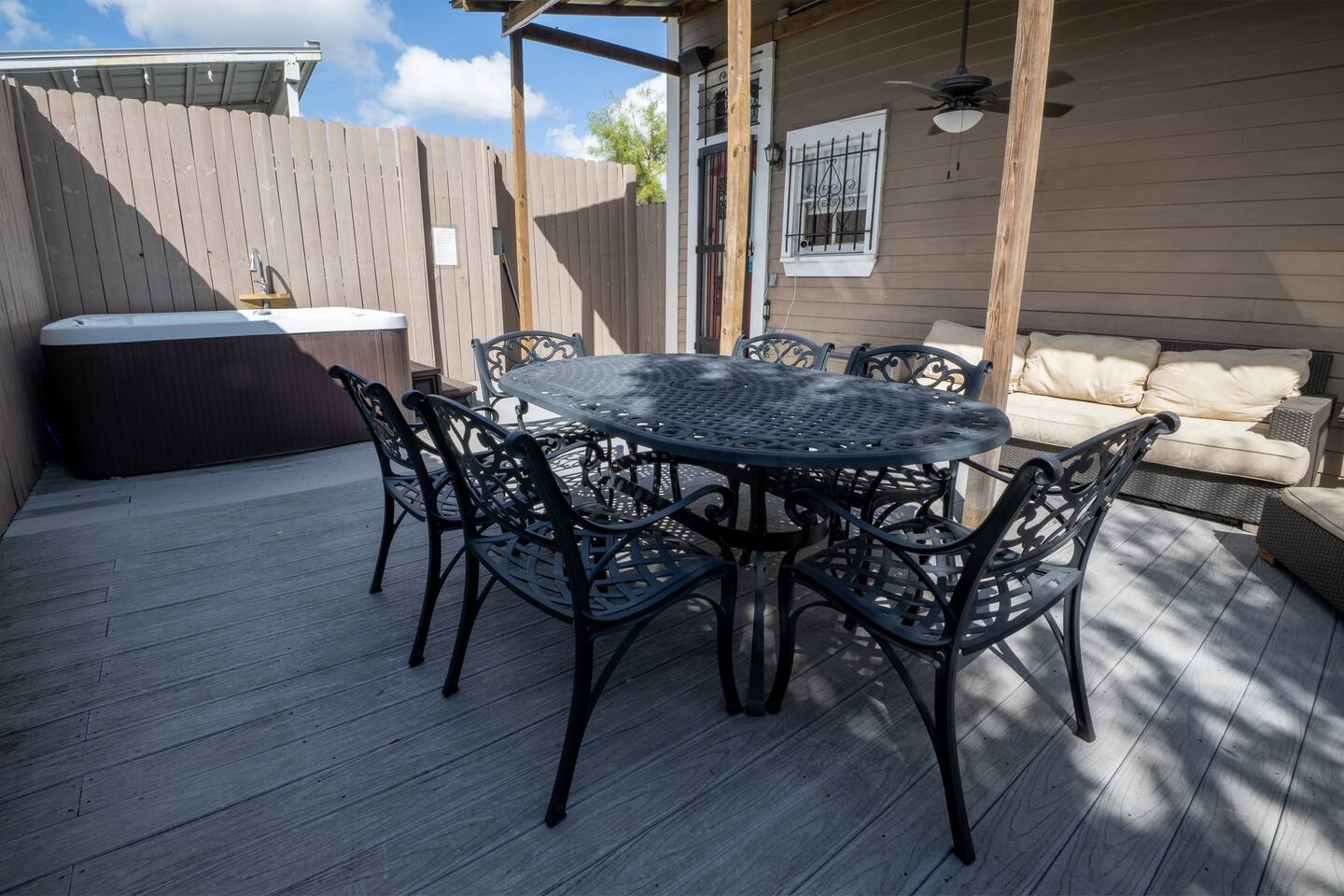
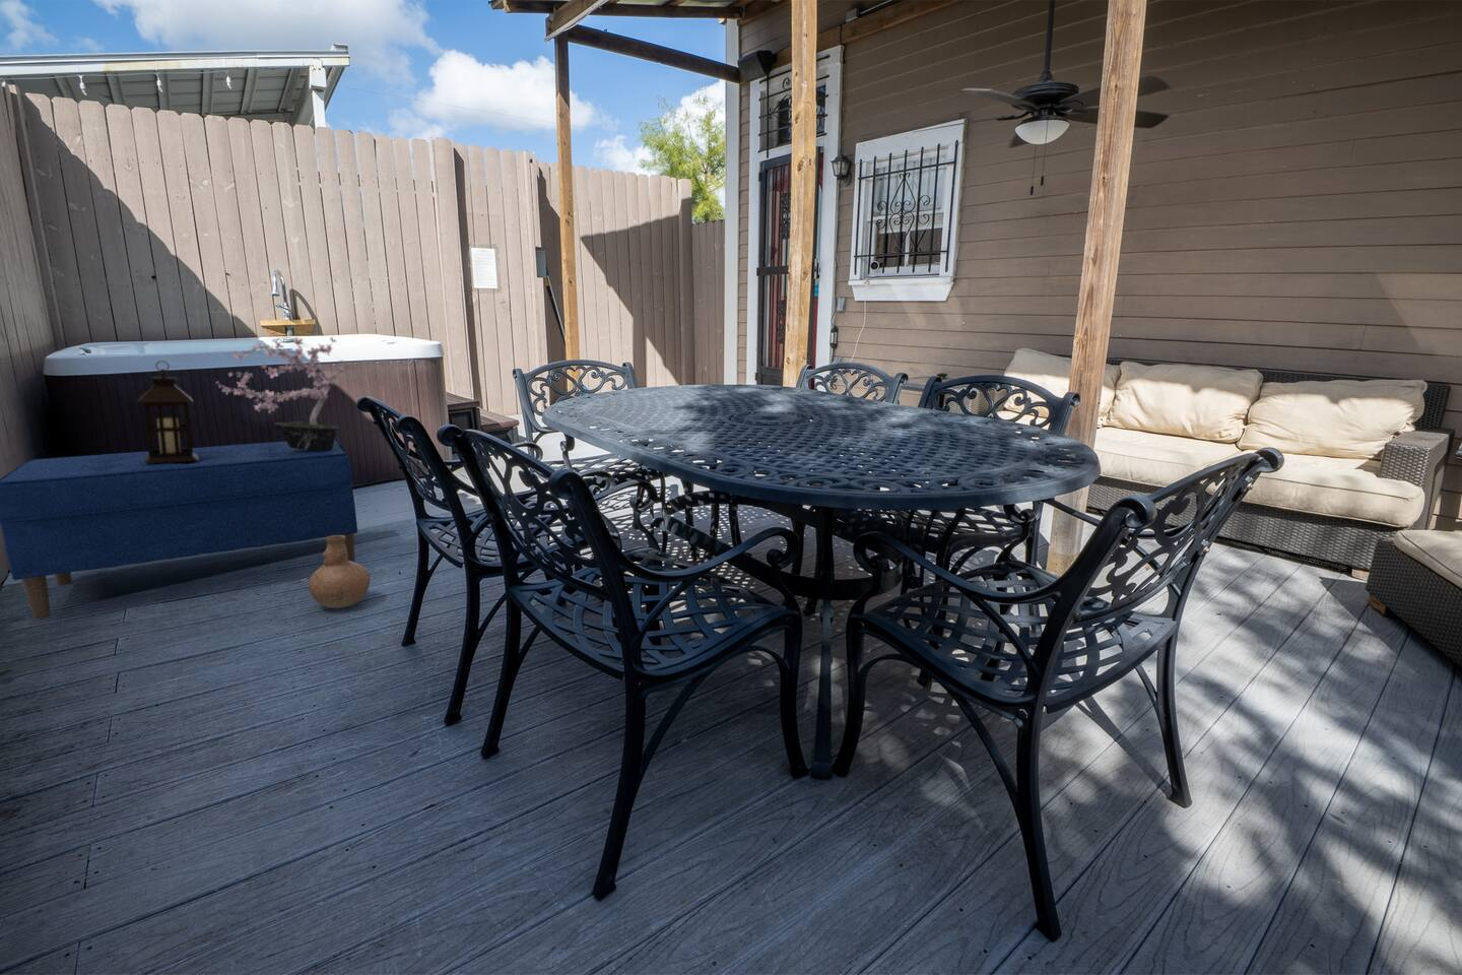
+ potted plant (281, 394)
+ vase (338, 571)
+ bench (202, 516)
+ lantern (162, 411)
